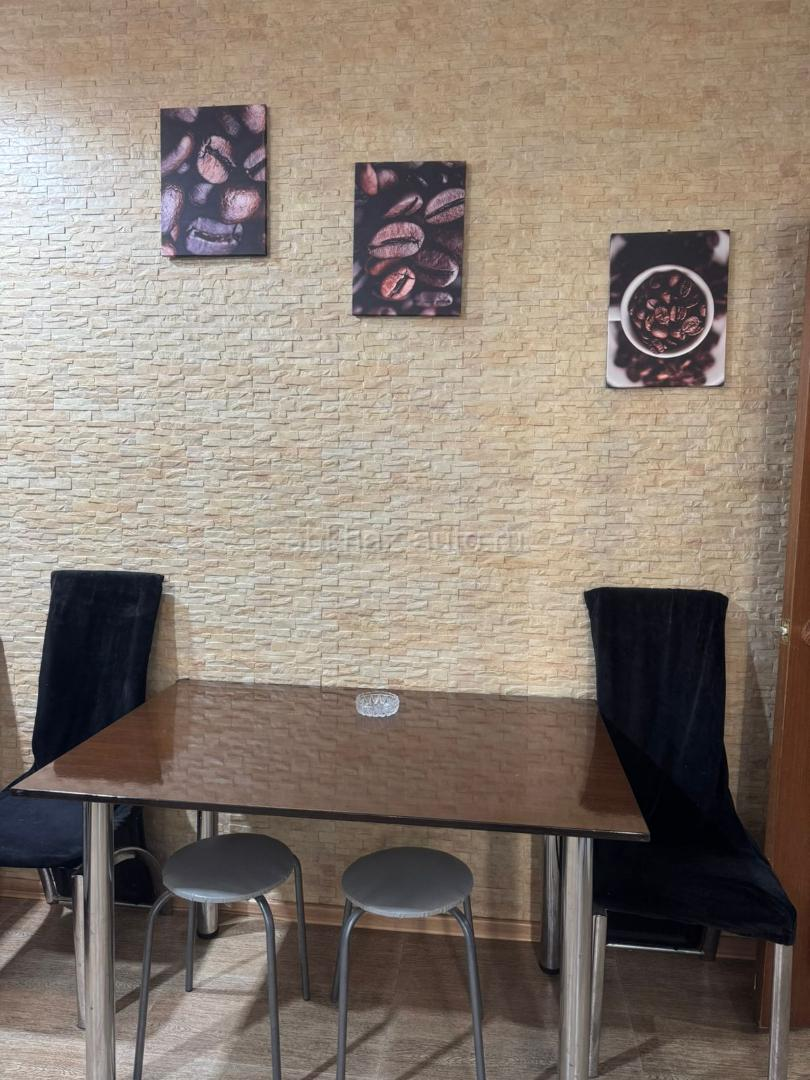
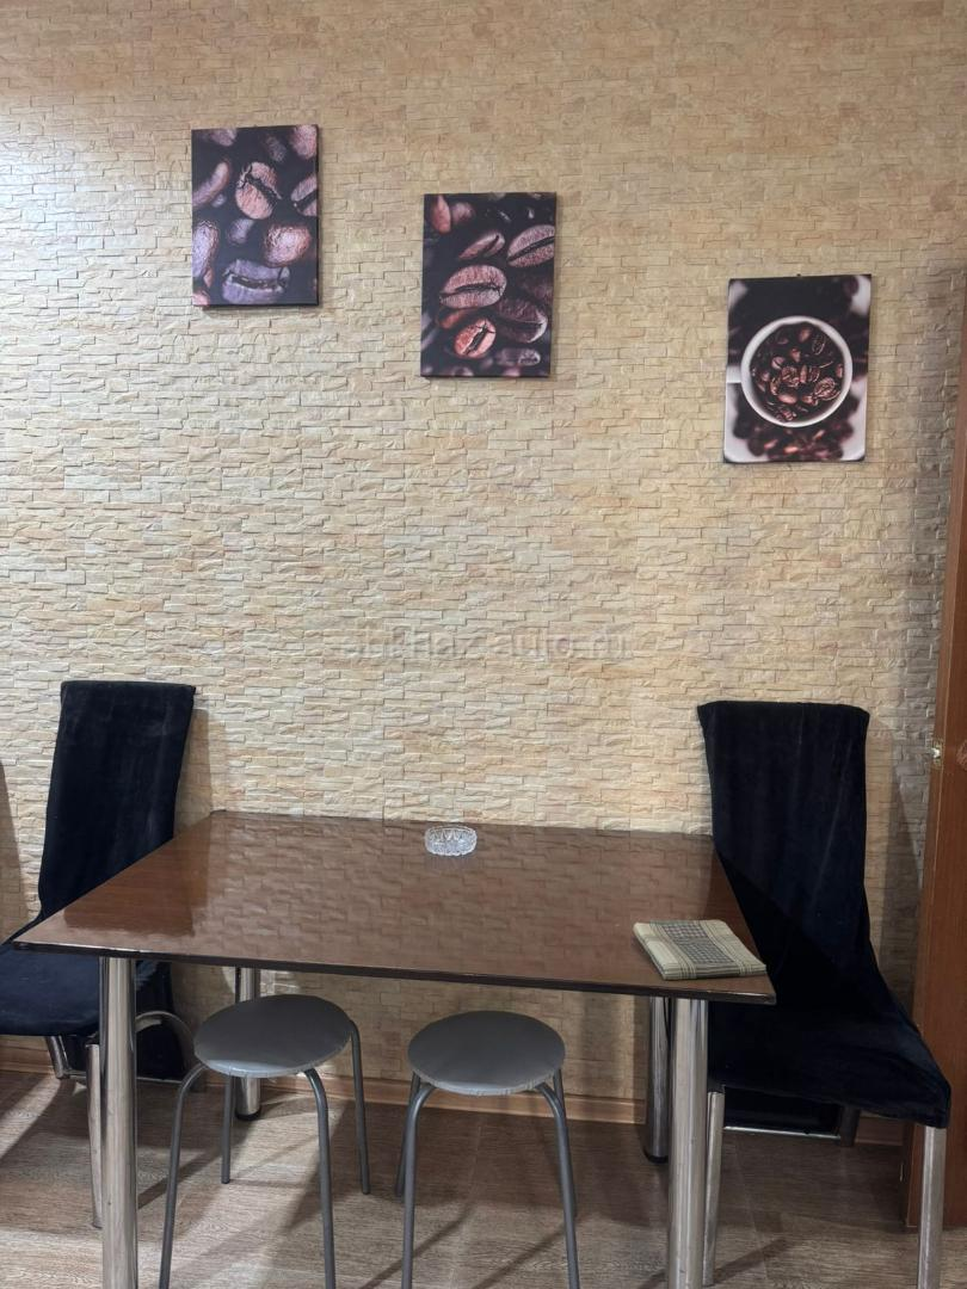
+ dish towel (695, 944)
